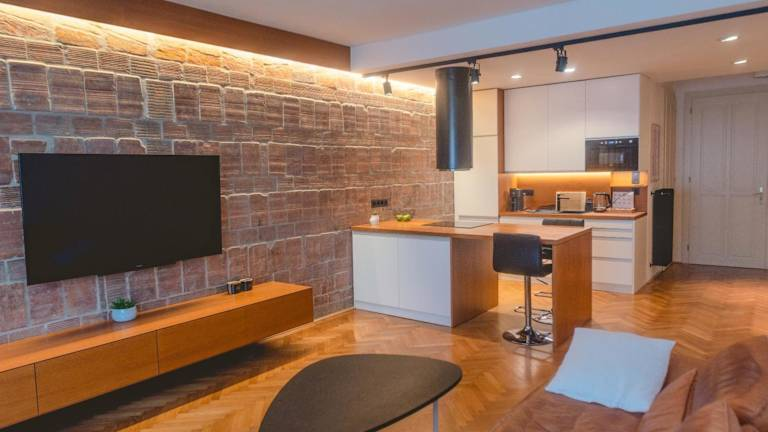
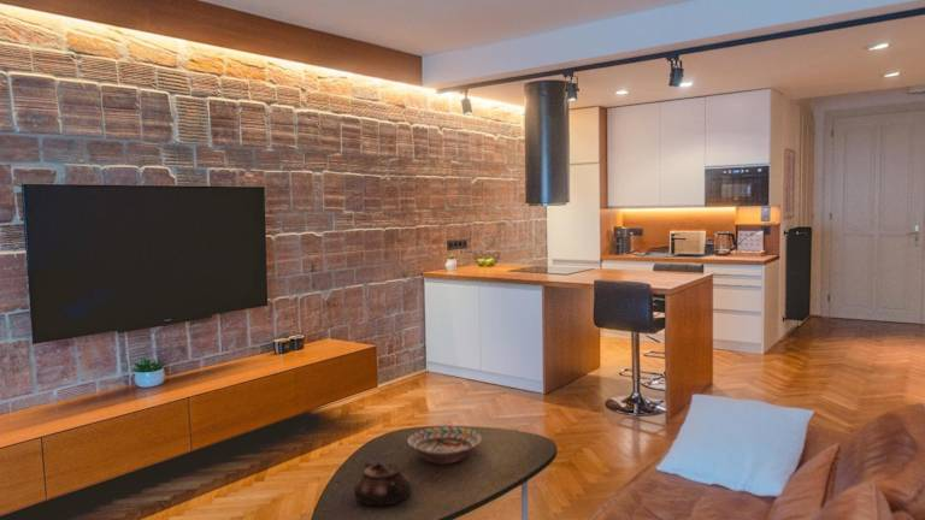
+ decorative bowl (444, 448)
+ teapot (383, 479)
